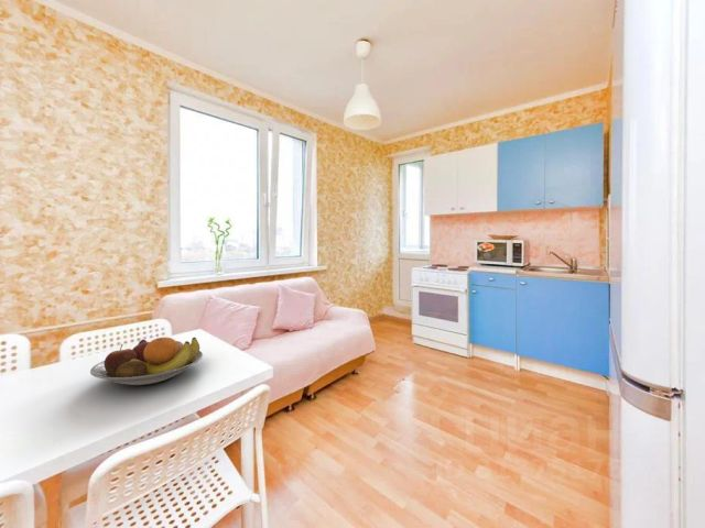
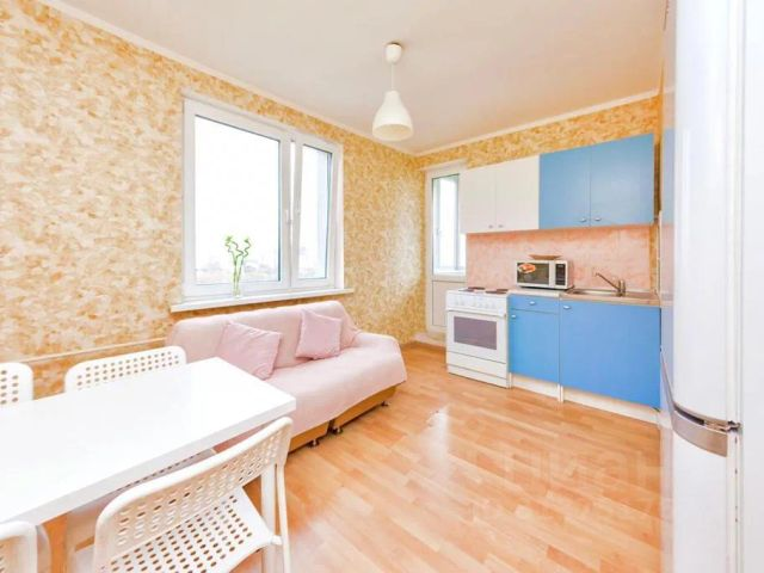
- fruit bowl (151, 356)
